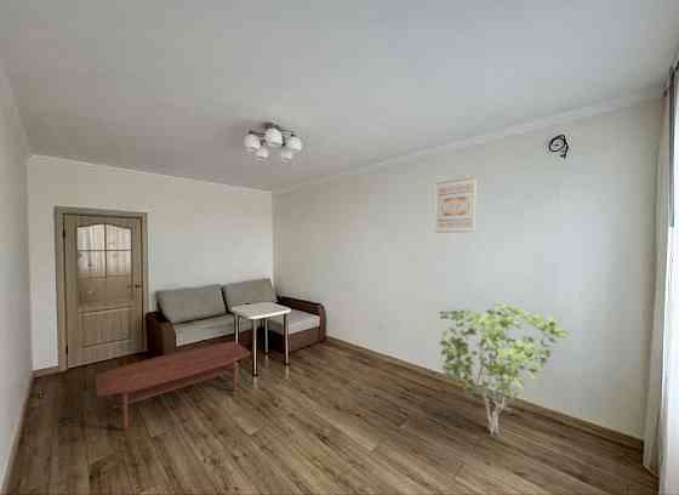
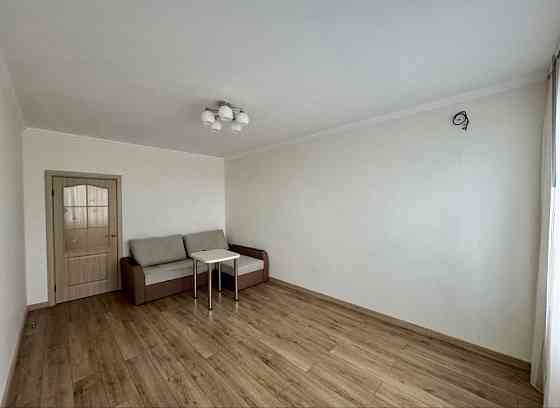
- coffee table (181, 380)
- shrub (495, 368)
- wall art (453, 206)
